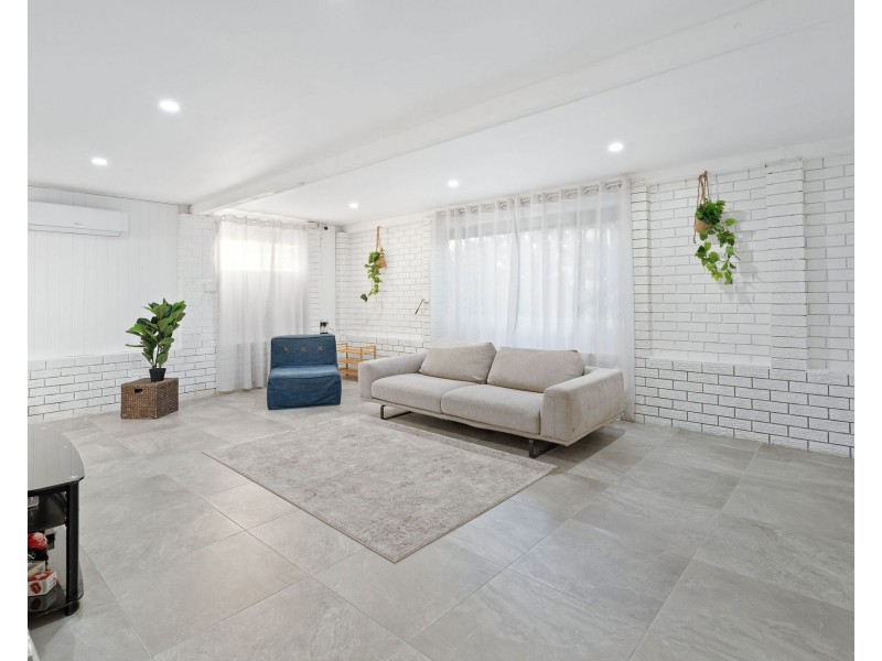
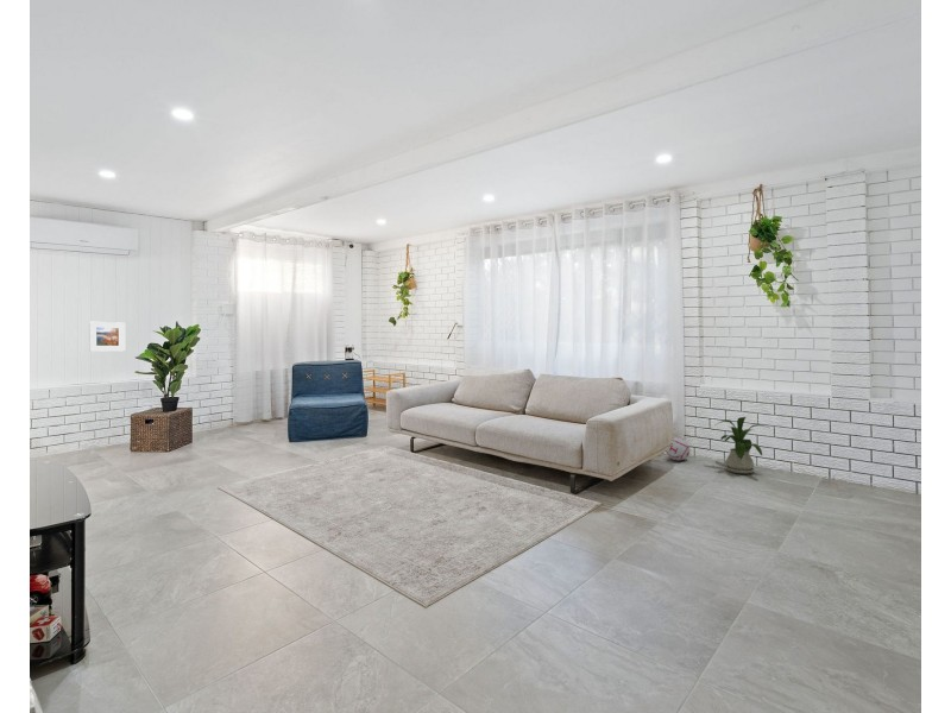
+ decorative ball (678, 448)
+ house plant (742, 442)
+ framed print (107, 336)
